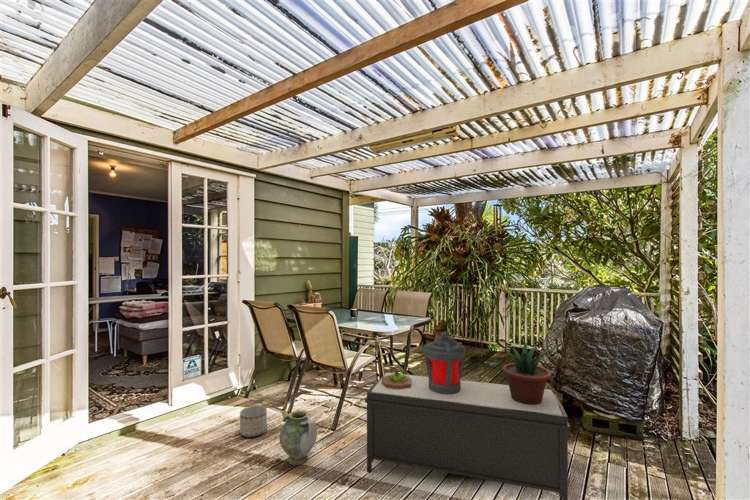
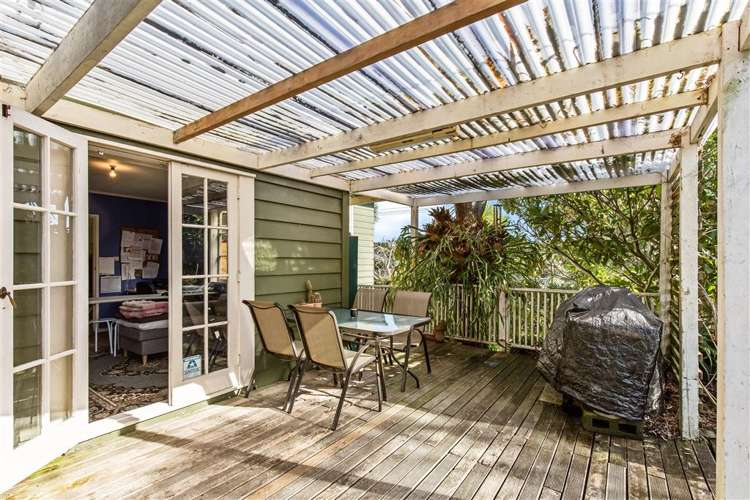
- bench (461, 430)
- potted plant (522, 371)
- succulent planter (396, 374)
- lantern (444, 360)
- planter (253, 421)
- ceramic jug (297, 436)
